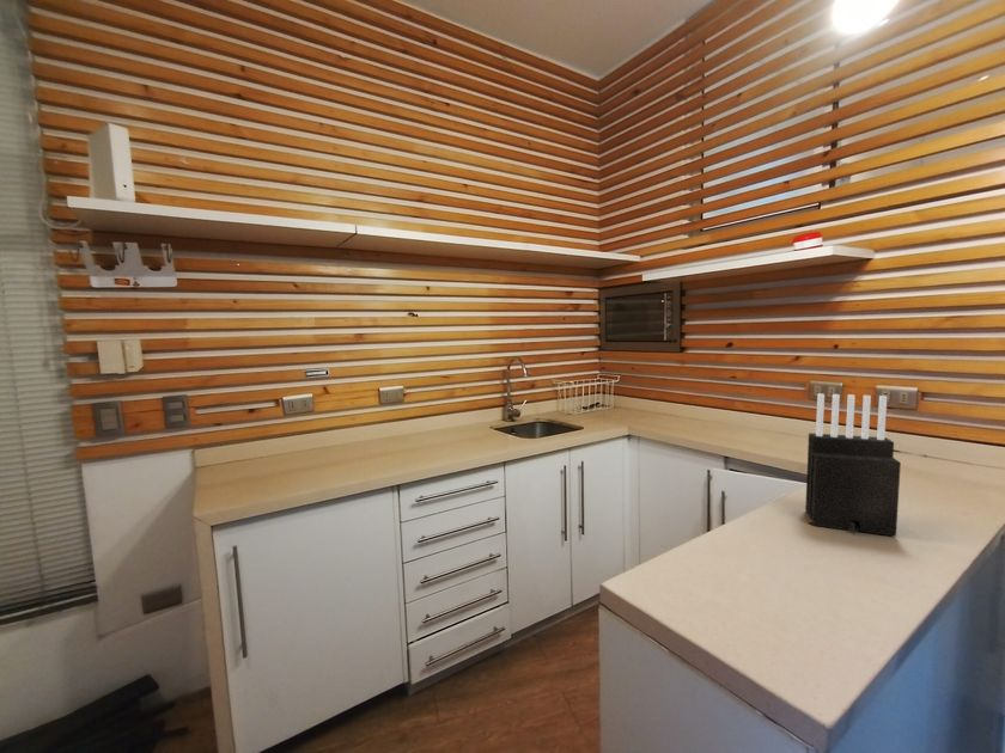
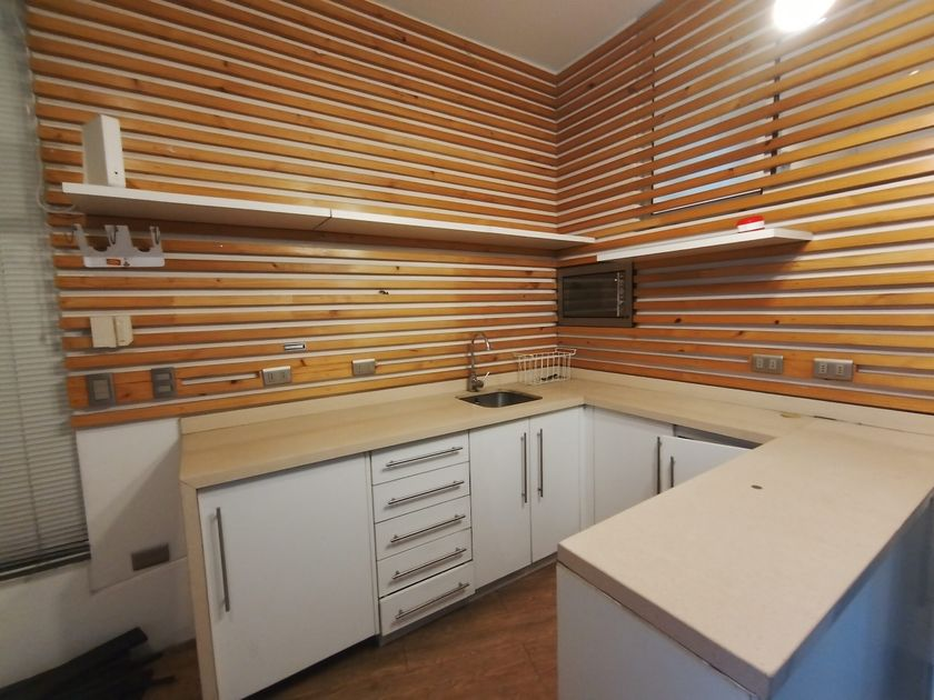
- knife block (852, 461)
